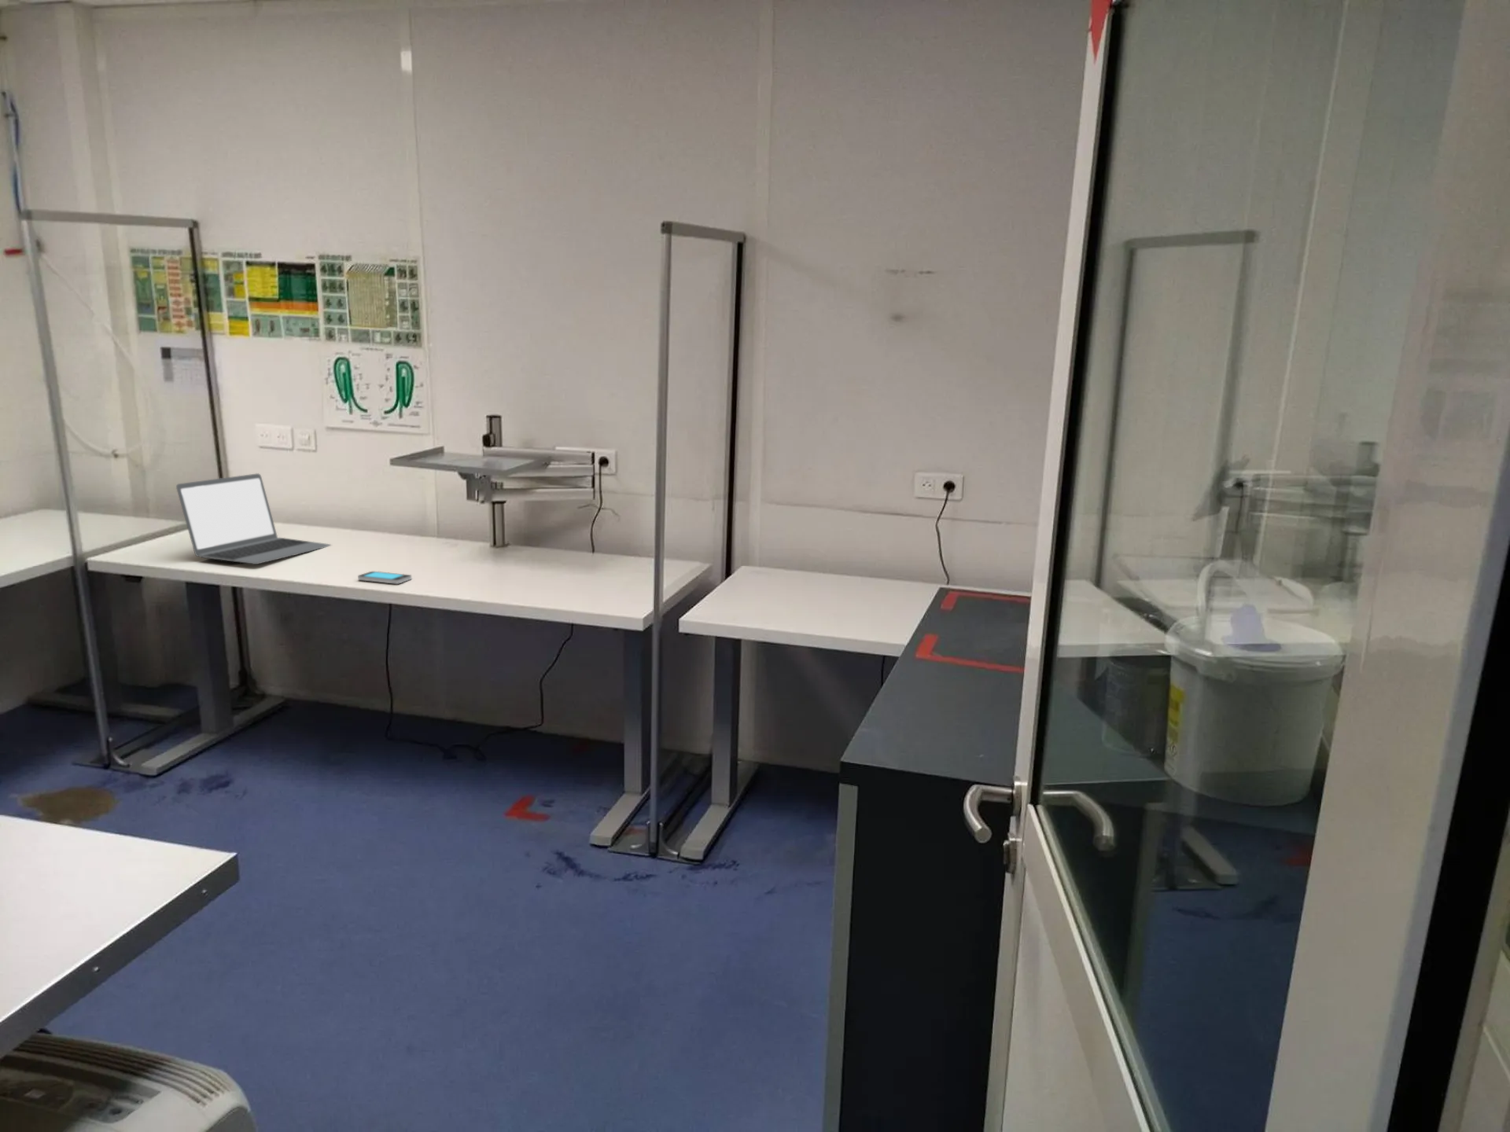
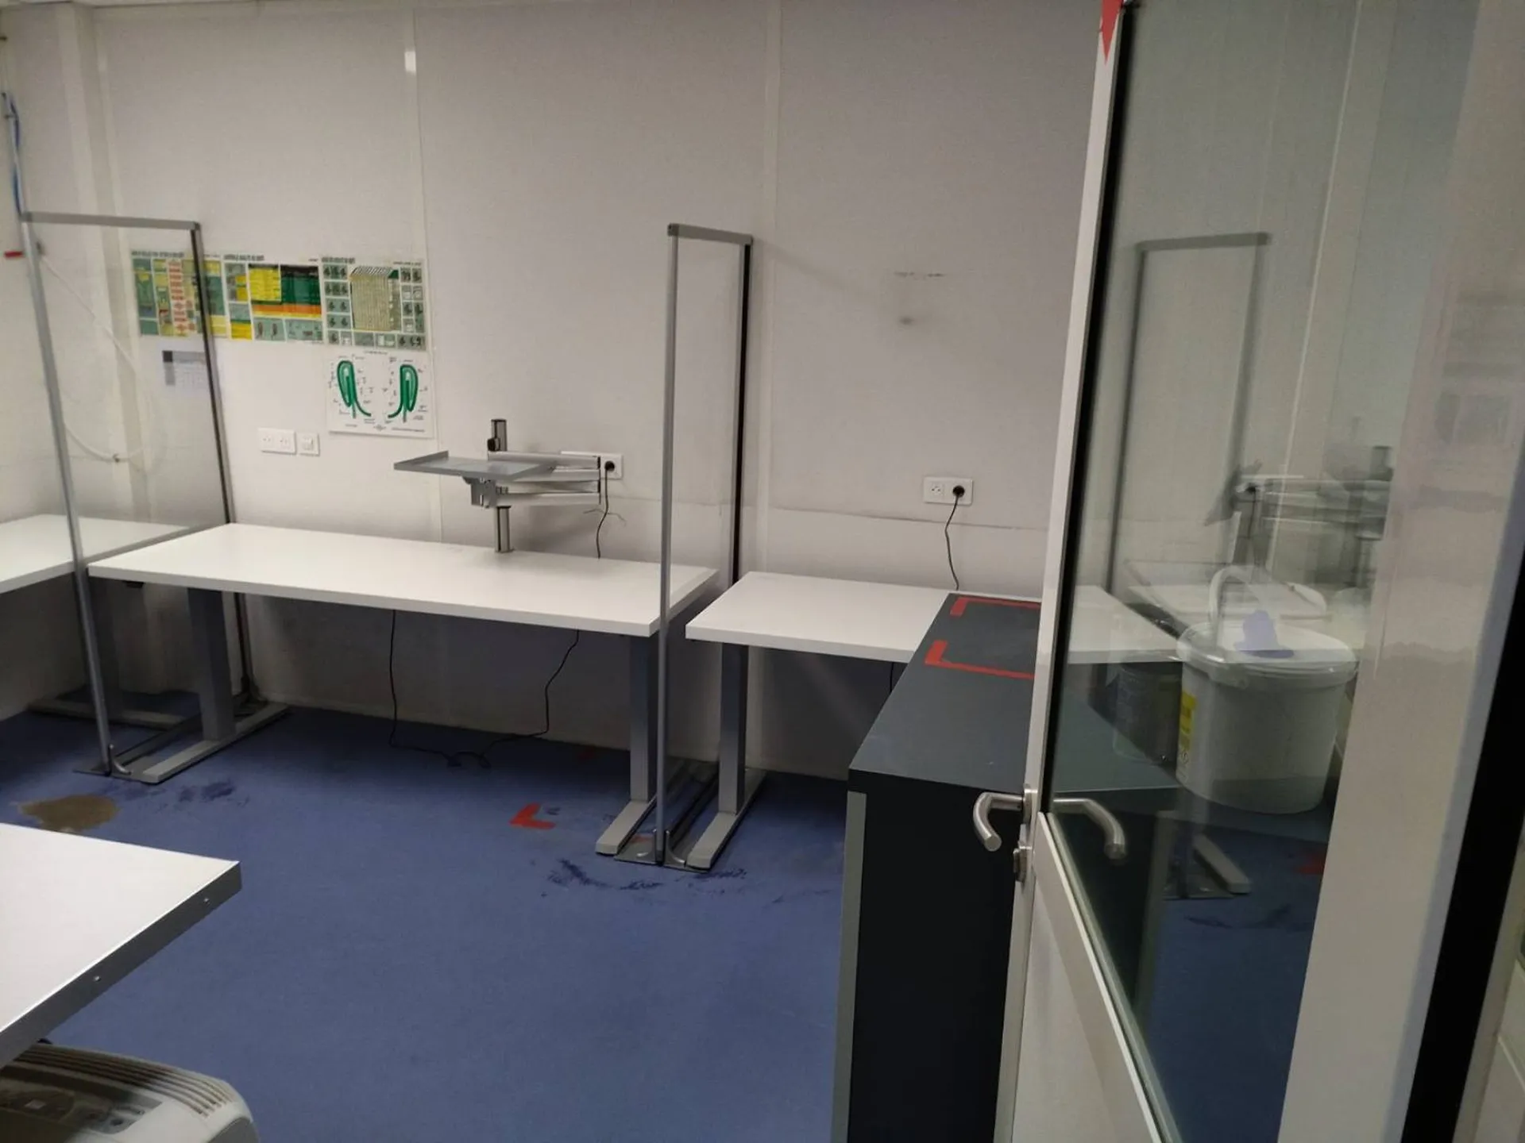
- laptop (258, 516)
- smartphone (384, 577)
